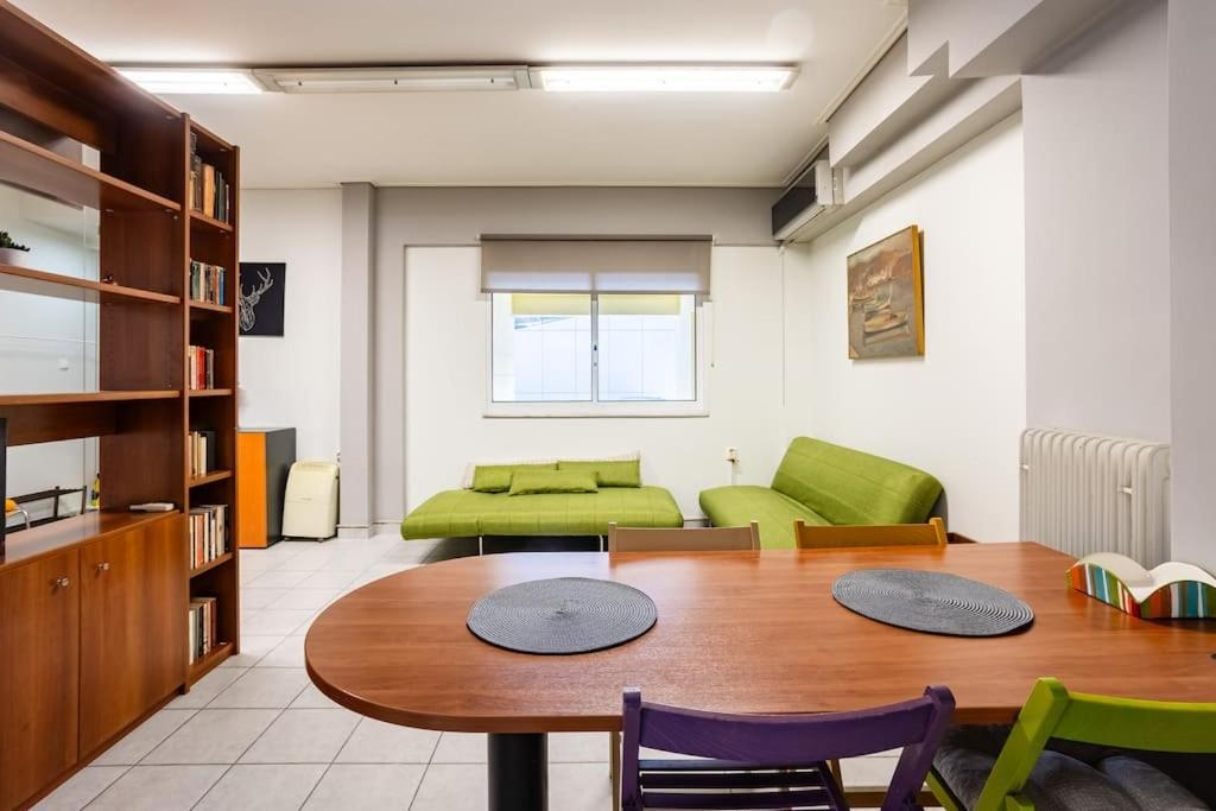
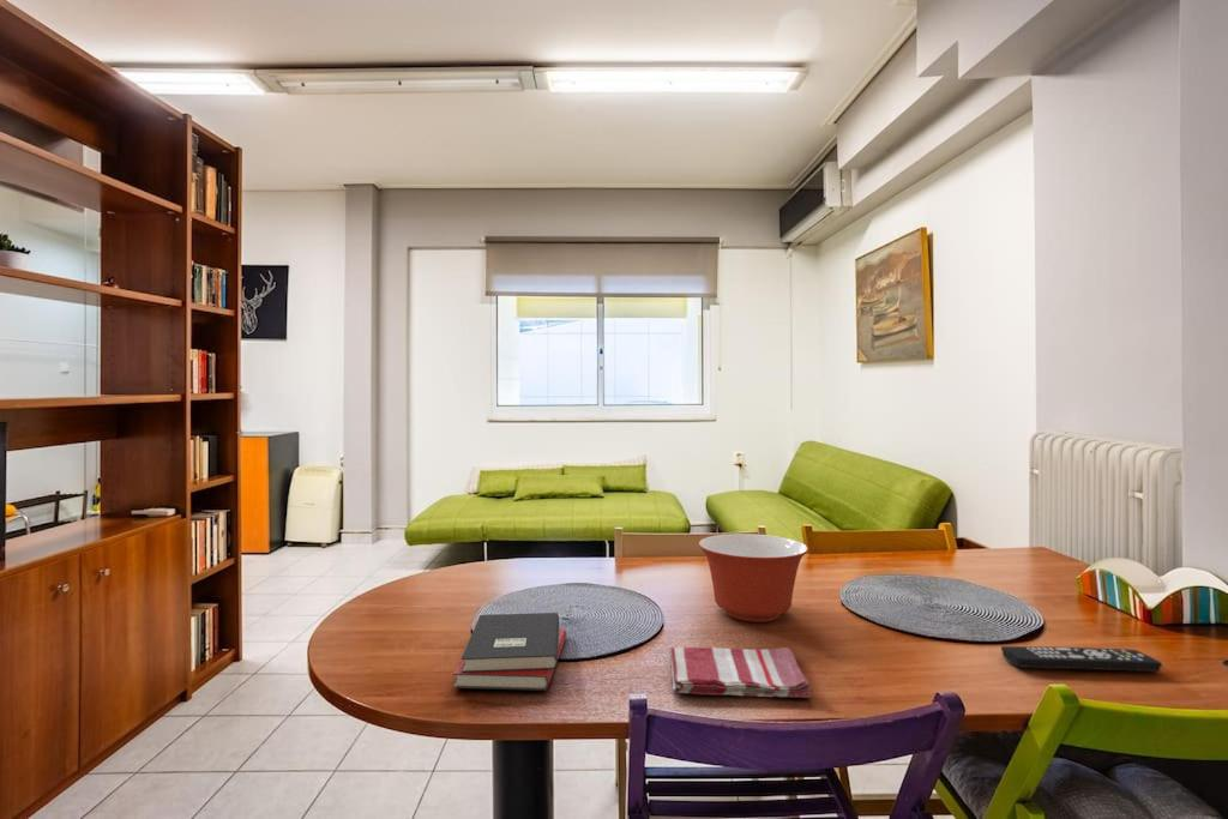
+ dish towel (735, 667)
+ mixing bowl (752, 578)
+ hardback book (514, 645)
+ remote control (1078, 658)
